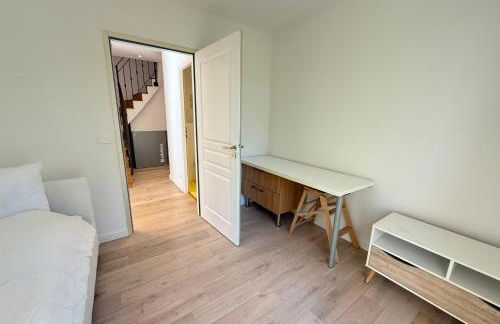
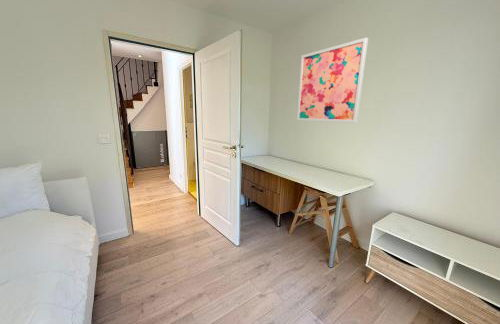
+ wall art (326, 86)
